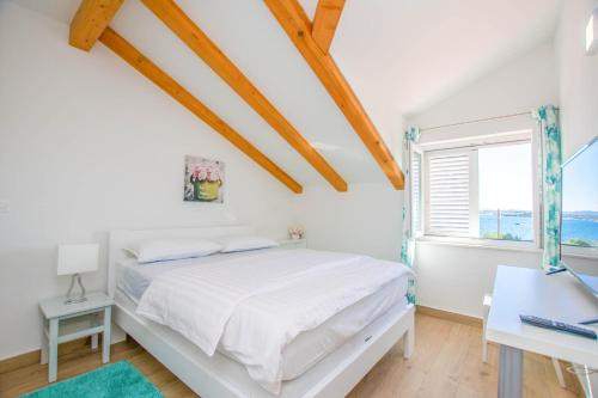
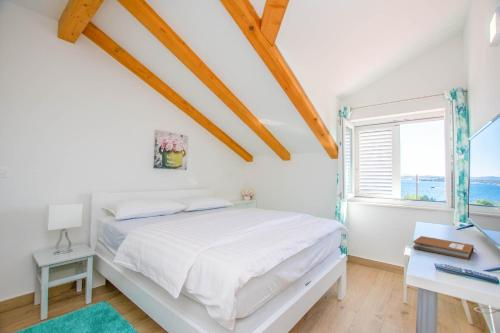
+ notebook (444, 246)
